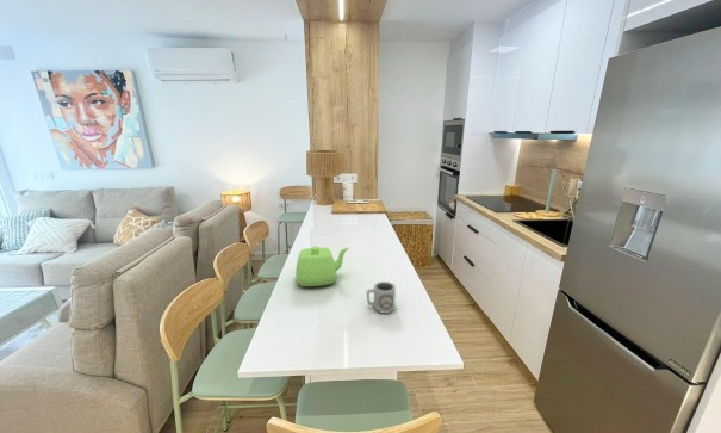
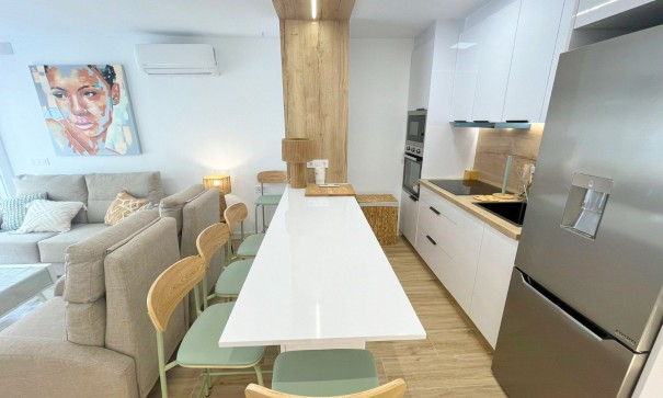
- cup (380, 297)
- teapot (323, 262)
